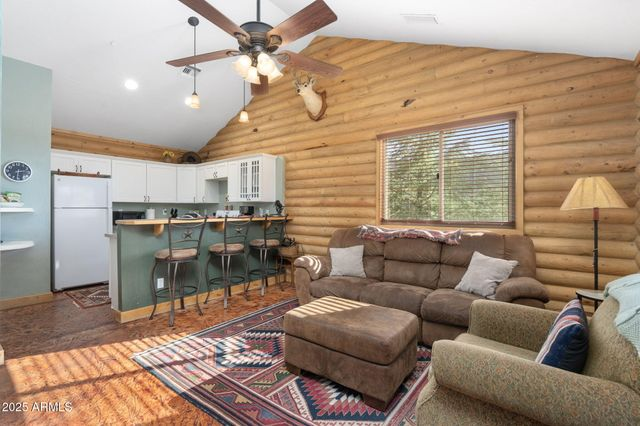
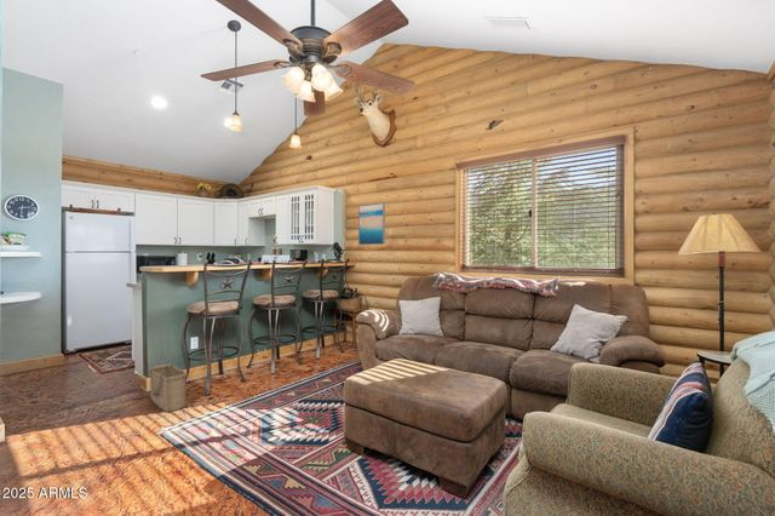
+ wall art (371, 224)
+ basket (167, 386)
